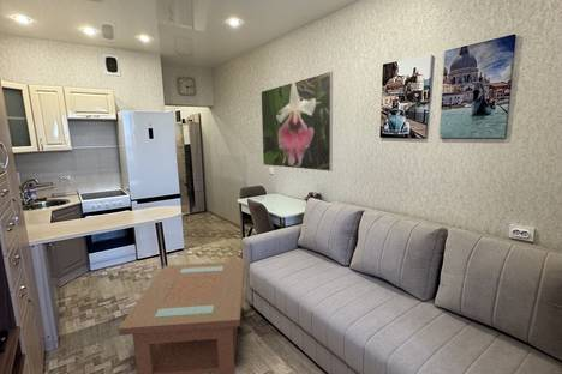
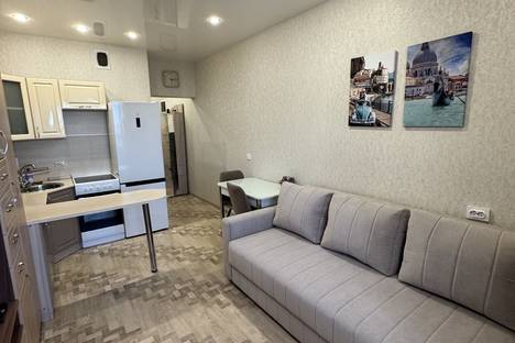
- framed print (292, 126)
- coffee table (196, 314)
